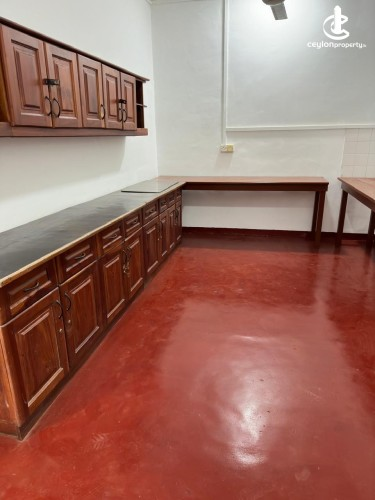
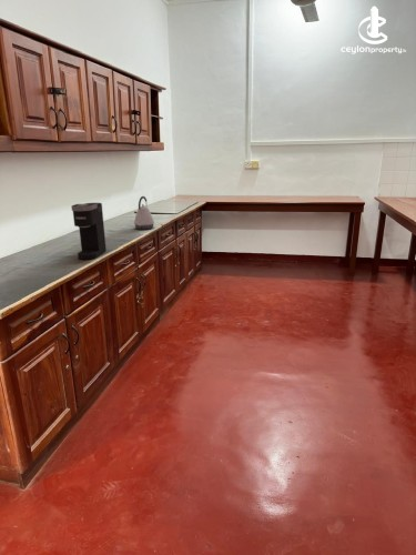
+ coffee maker (90, 229)
+ kettle (143, 212)
